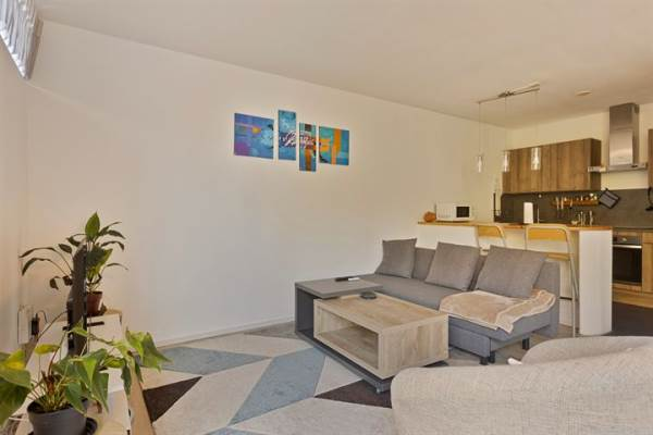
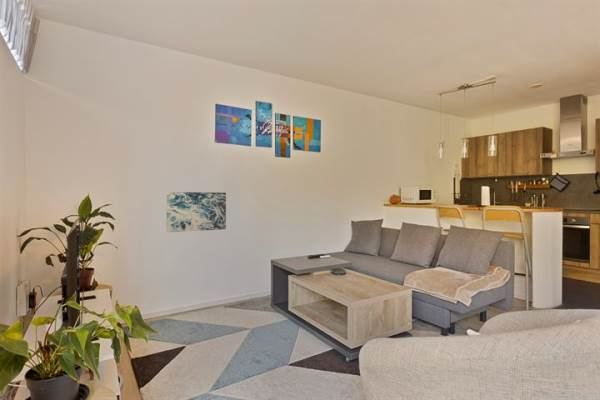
+ wall art (197, 211)
